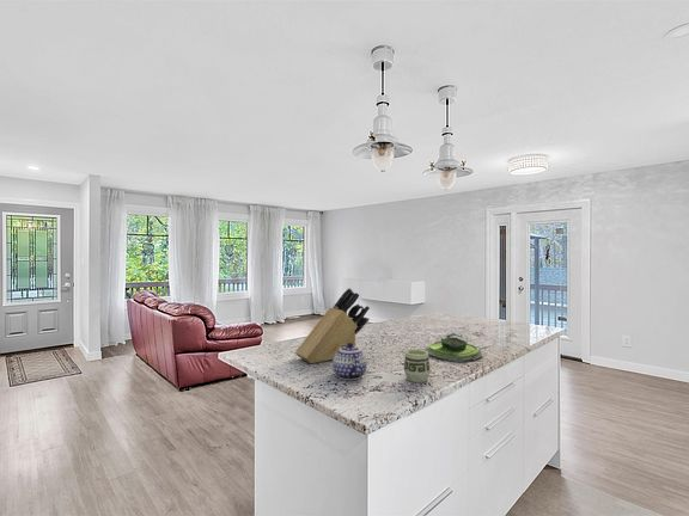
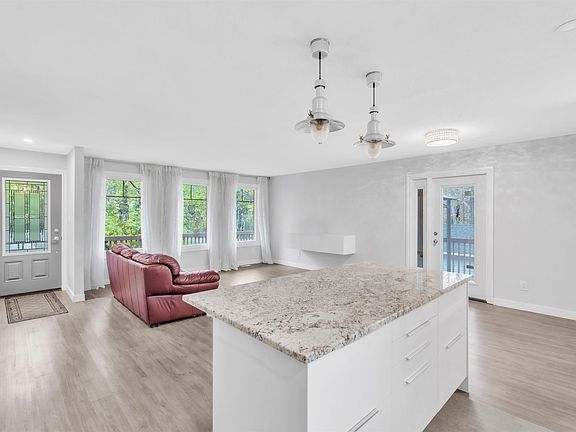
- knife block (334, 322)
- teapot (349, 358)
- cup (416, 366)
- plant pot (452, 344)
